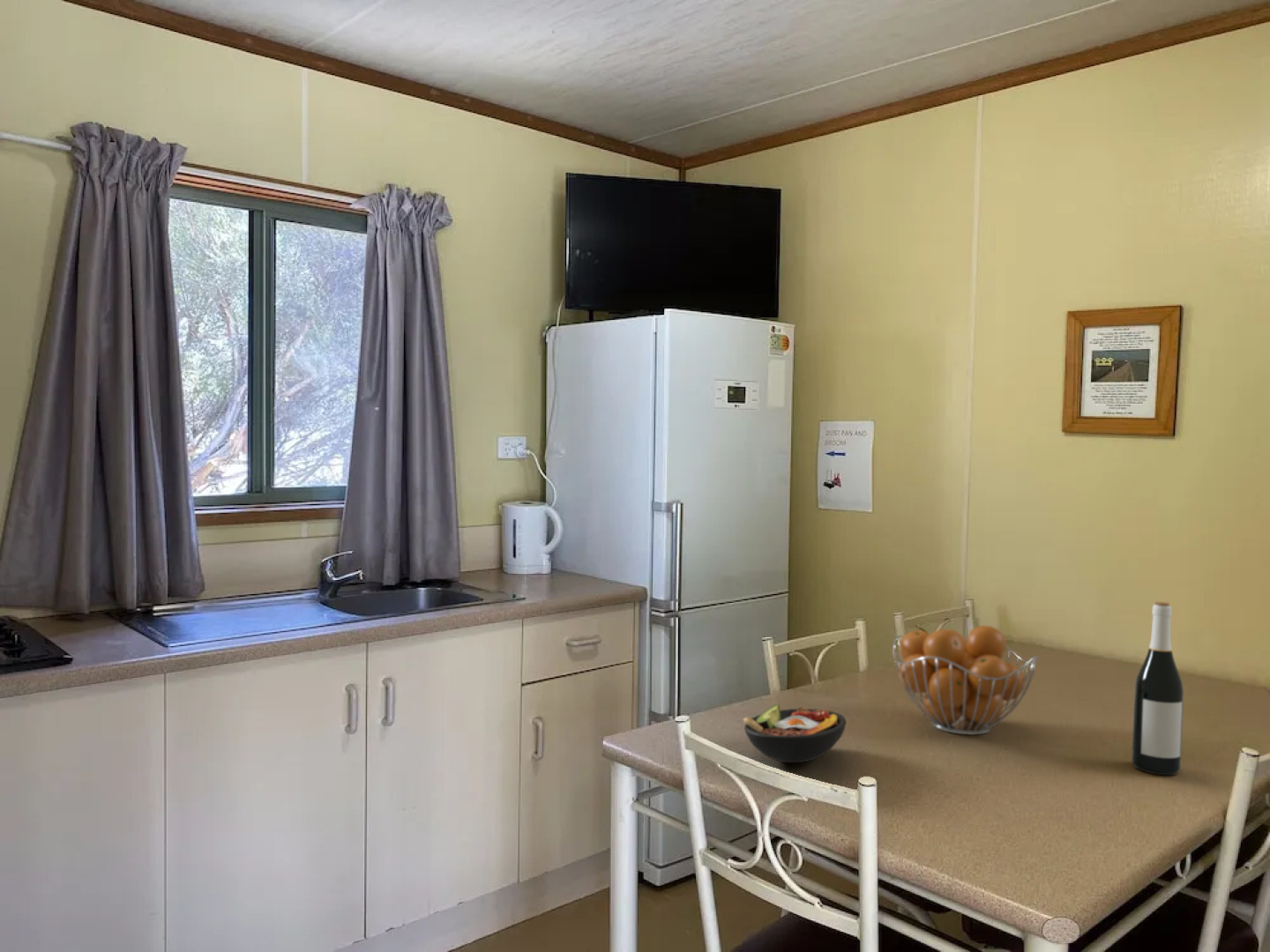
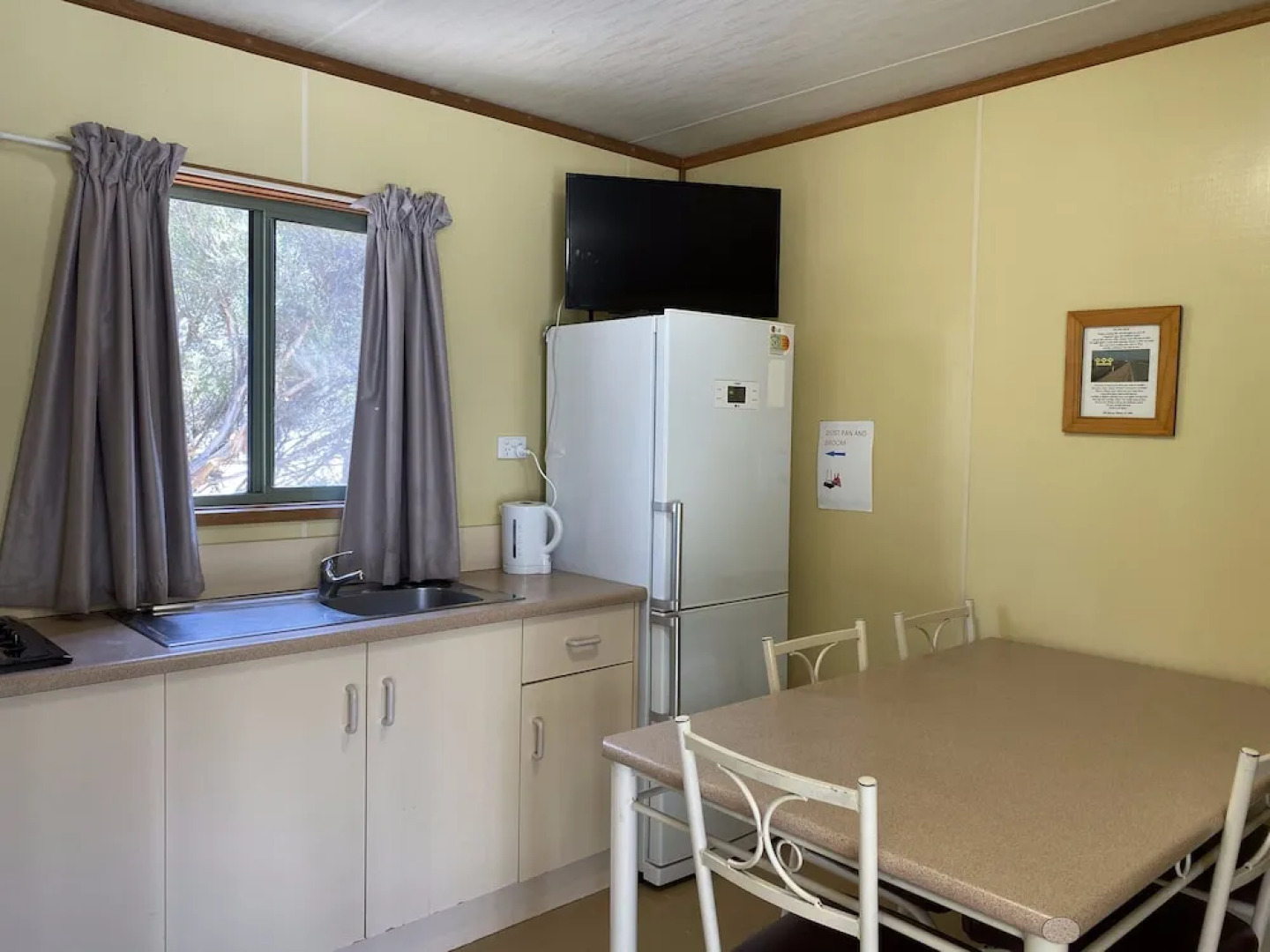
- fruit basket (962, 676)
- wine bottle (1159, 686)
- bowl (796, 736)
